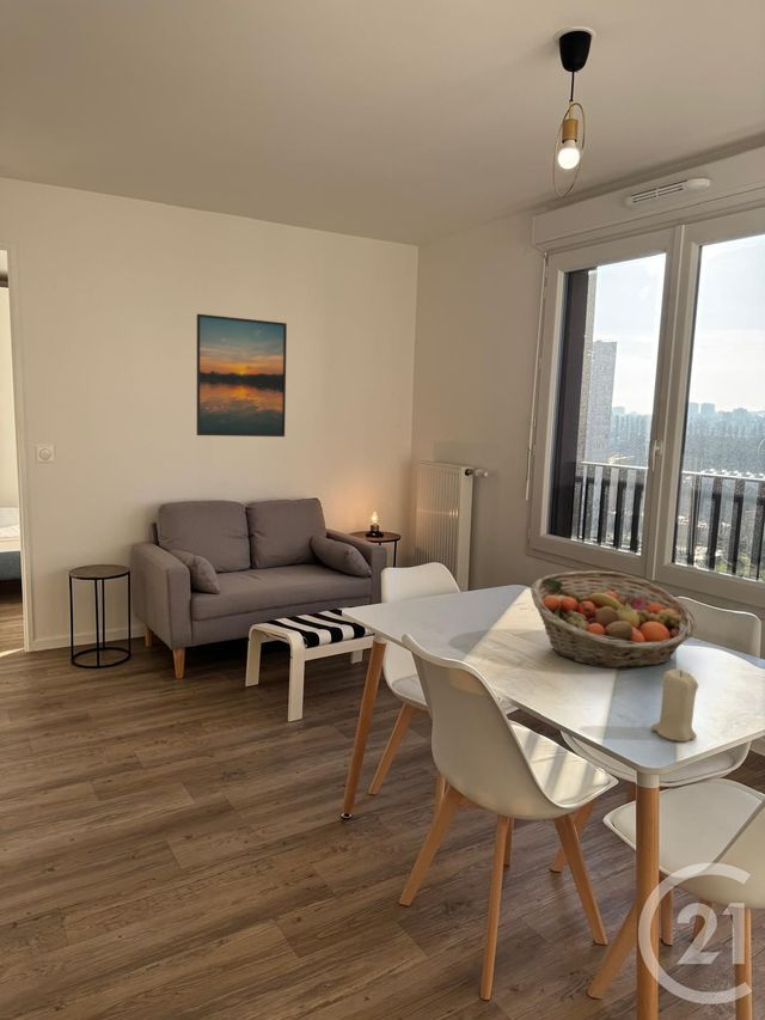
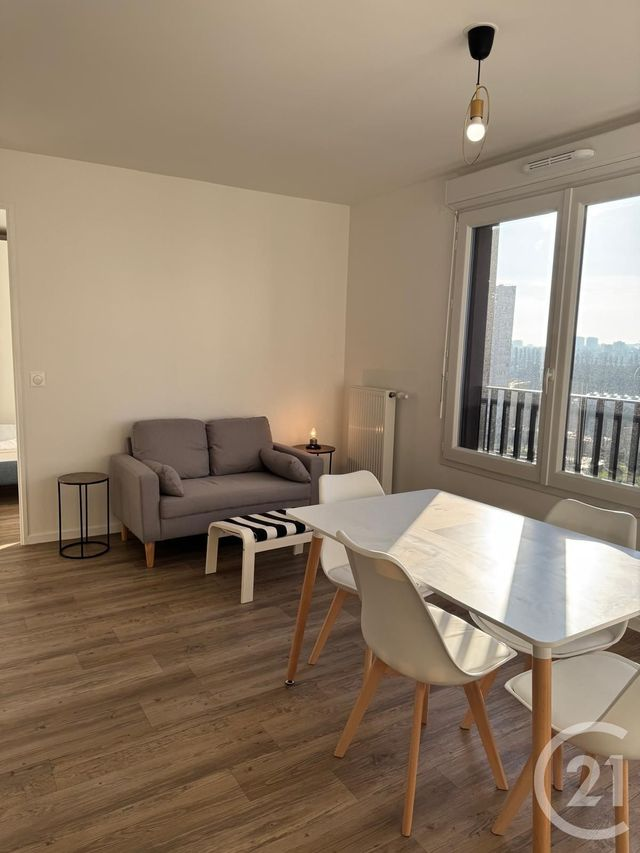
- candle (675, 701)
- fruit basket (610, 617)
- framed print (241, 378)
